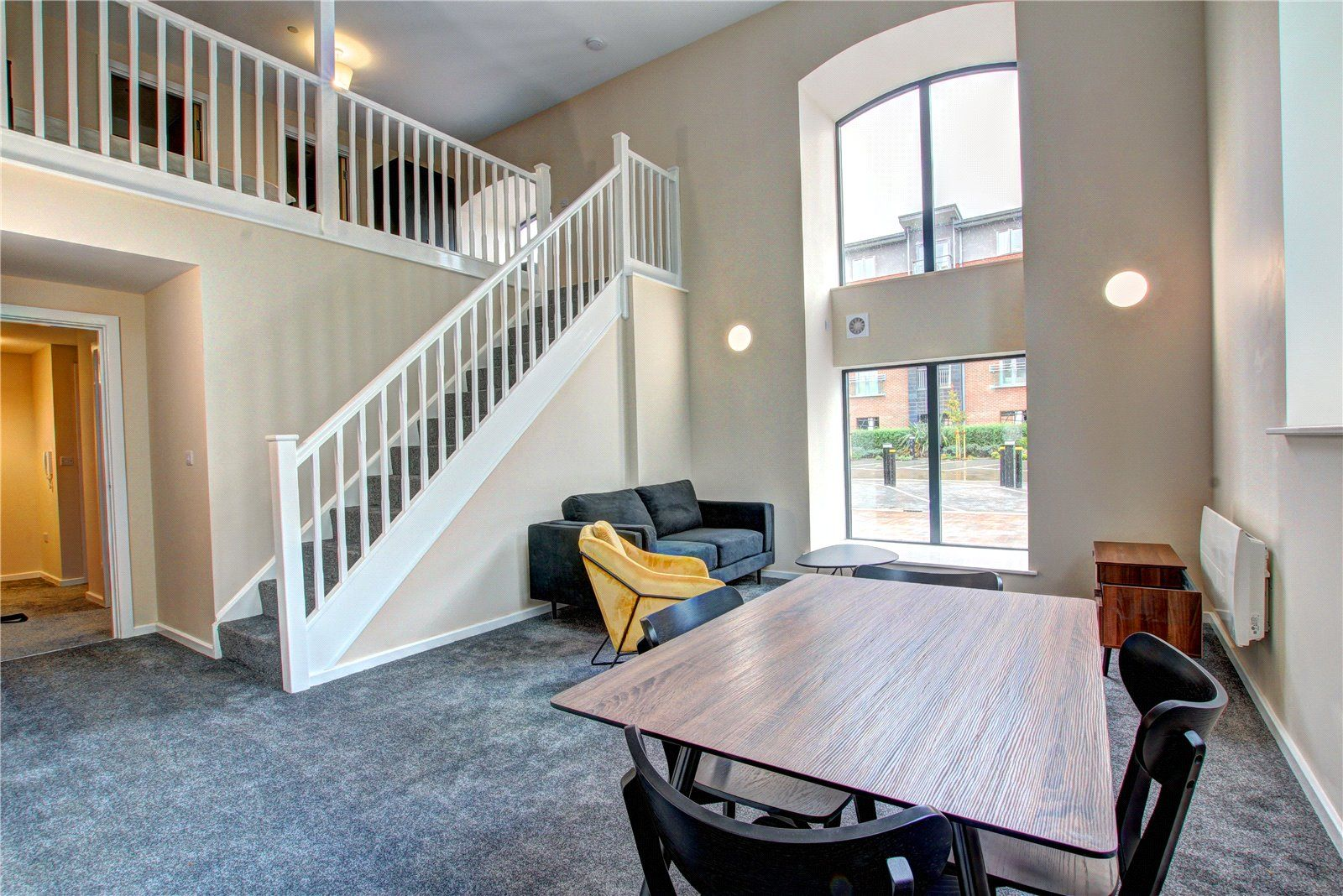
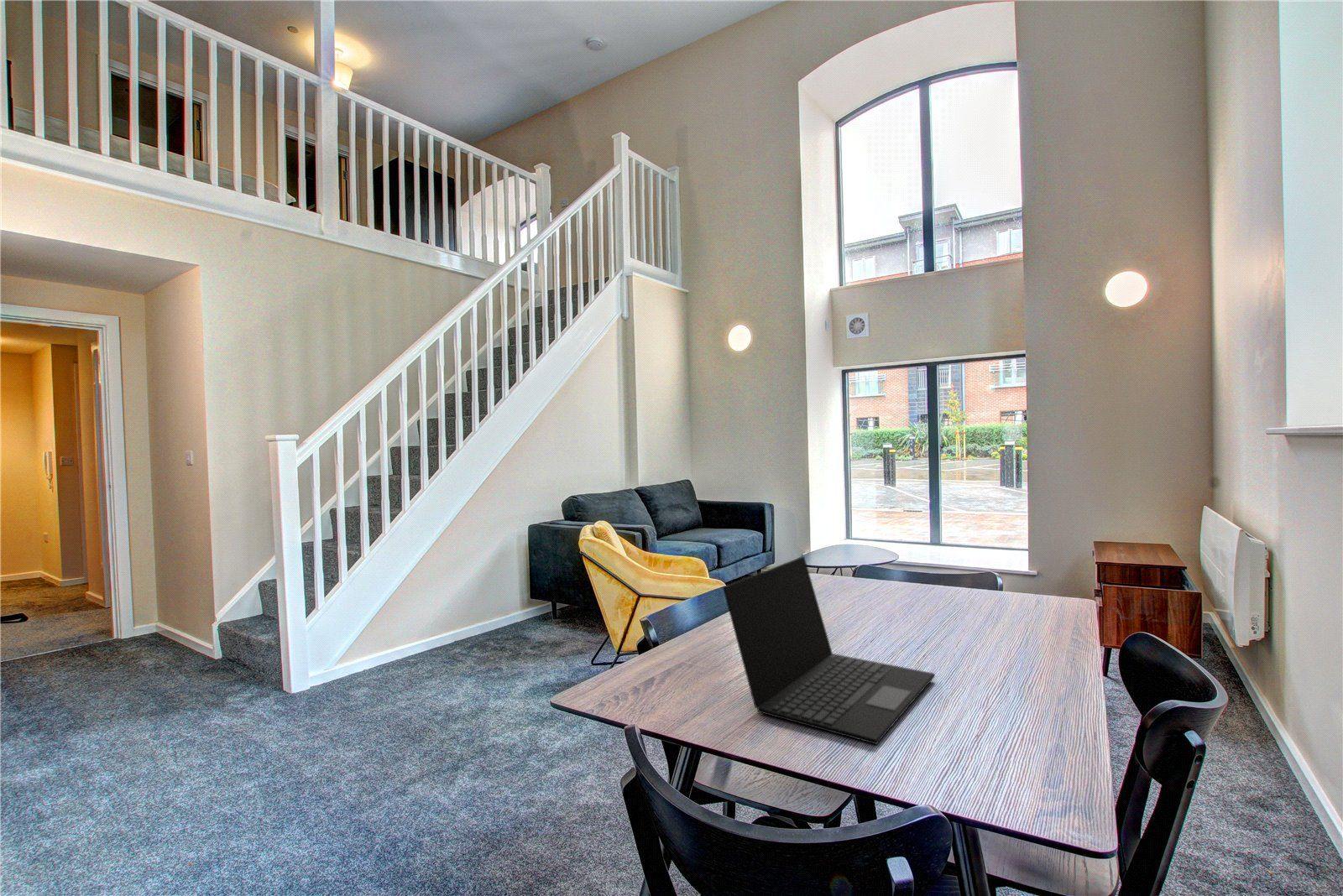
+ laptop (827, 635)
